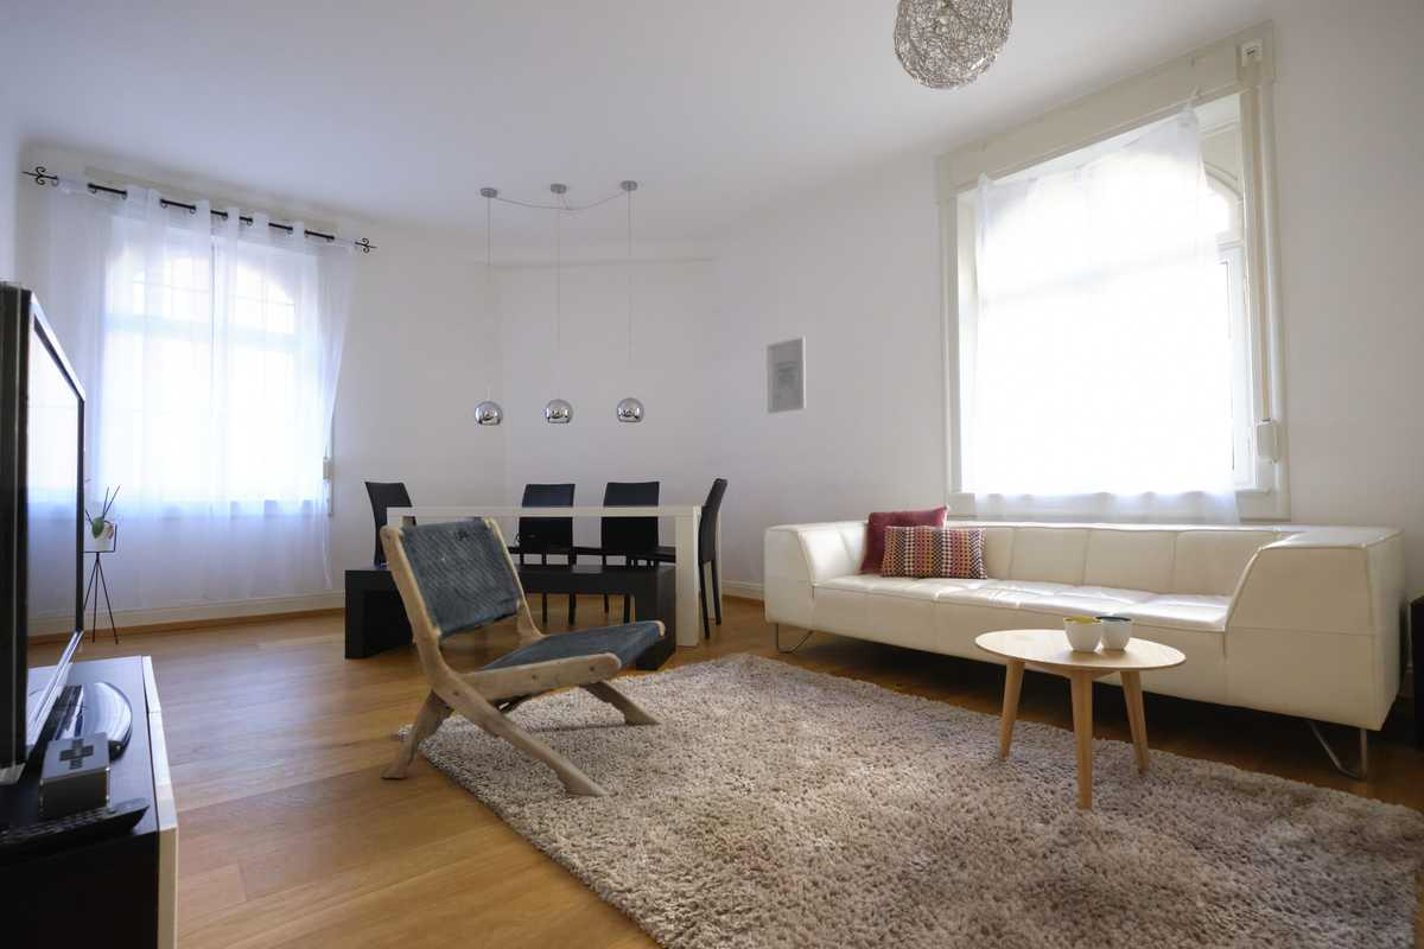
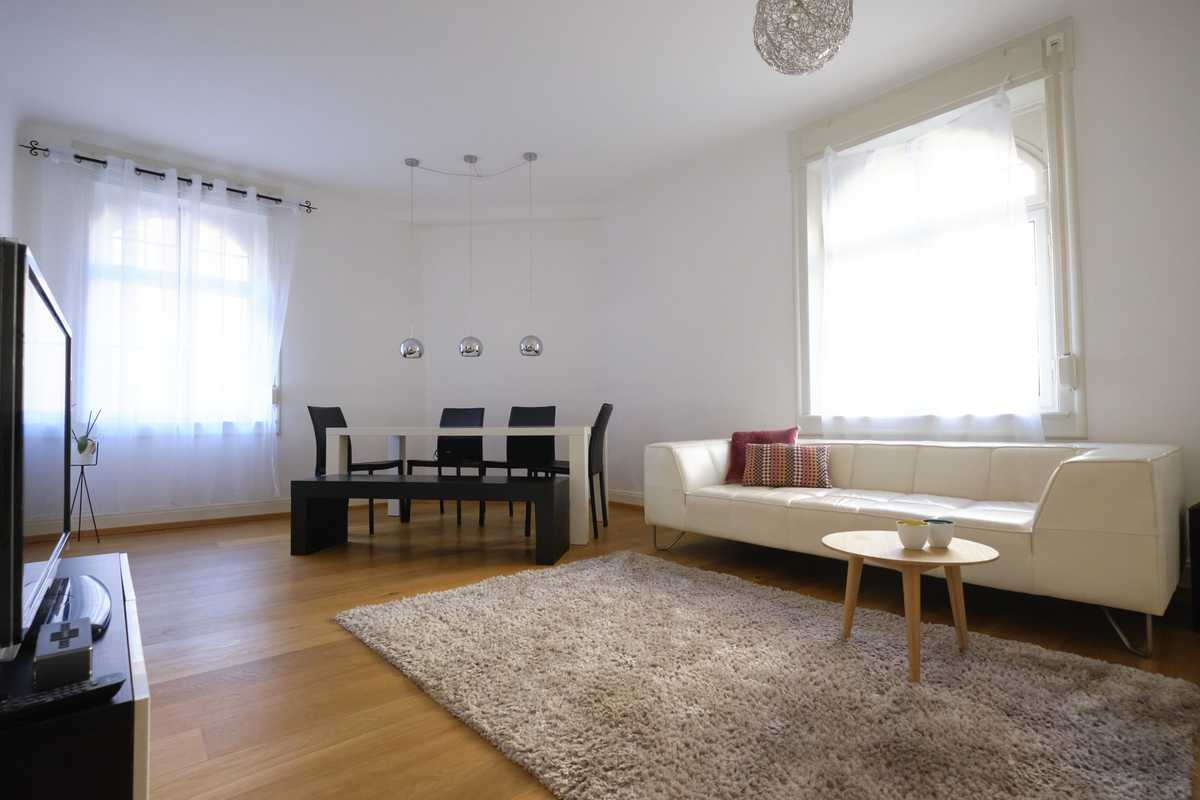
- lounge chair (535, 633)
- wall art (786, 376)
